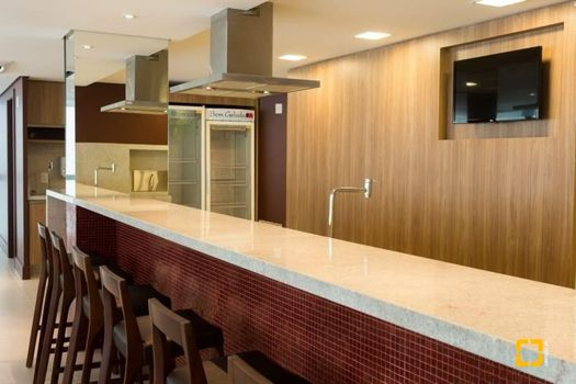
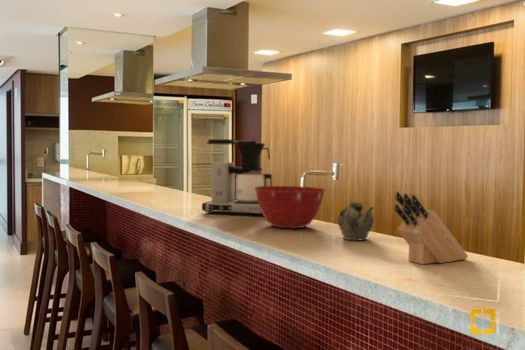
+ teapot (359, 221)
+ mixing bowl (289, 207)
+ knife block (429, 226)
+ coffee maker (240, 176)
